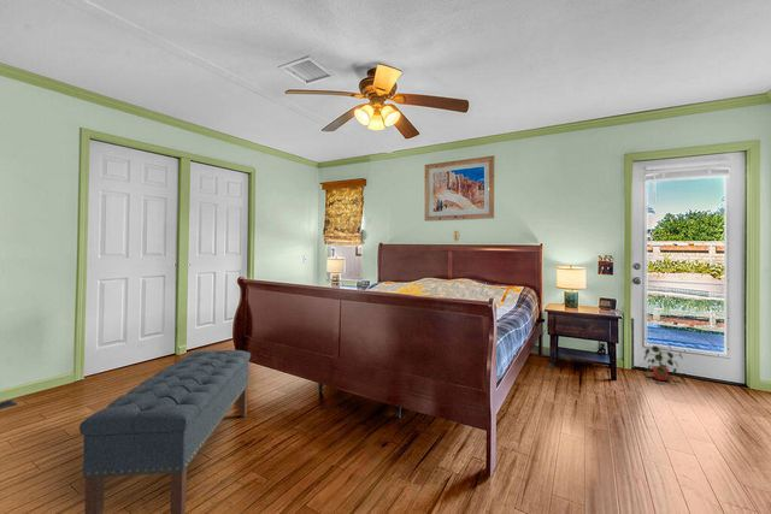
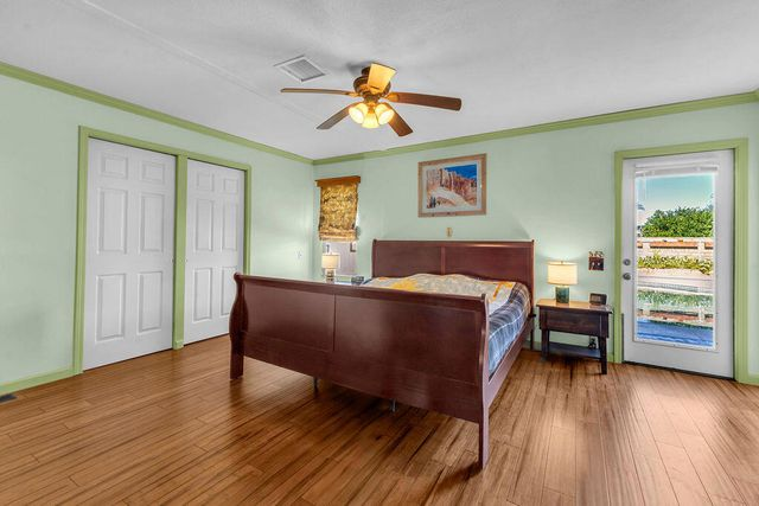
- potted plant (664, 360)
- bench (188, 415)
